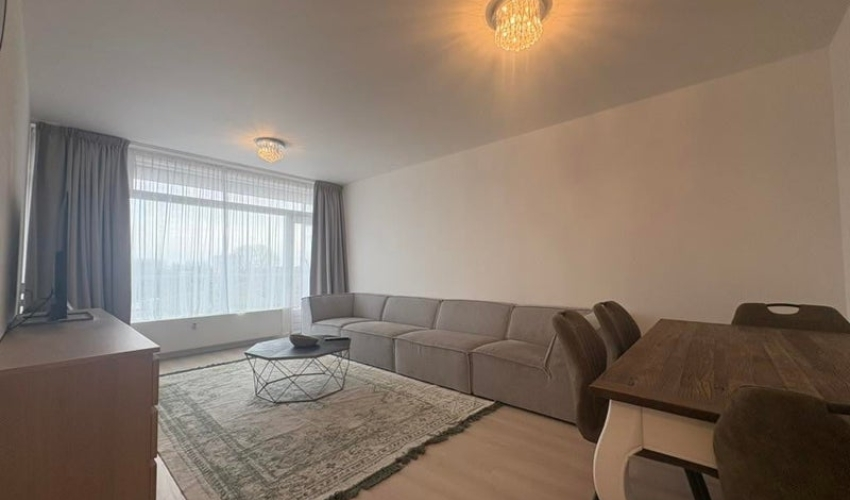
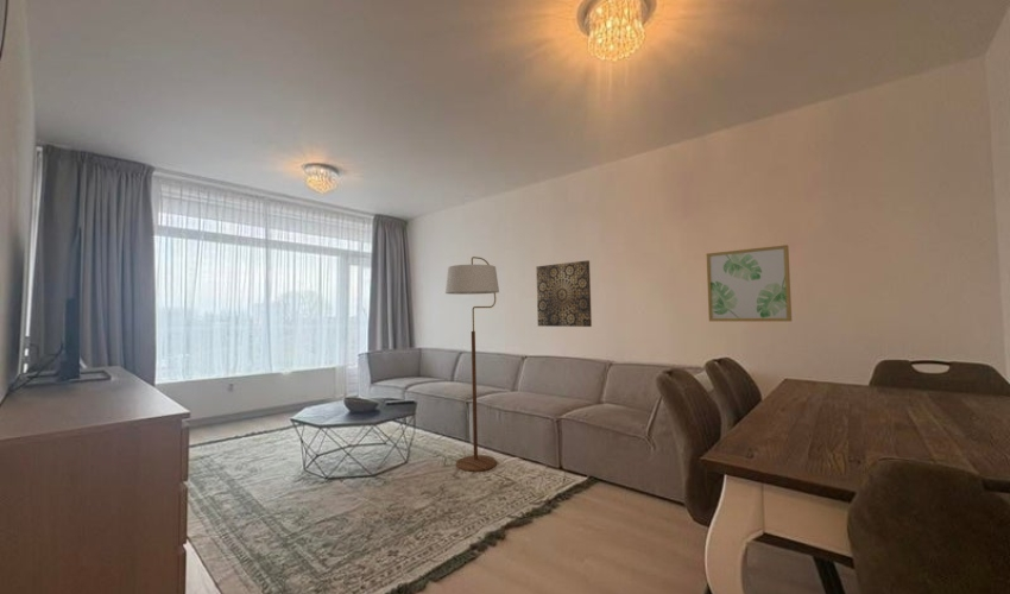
+ wall art (562, 295)
+ floor lamp (474, 358)
+ wall art (746, 285)
